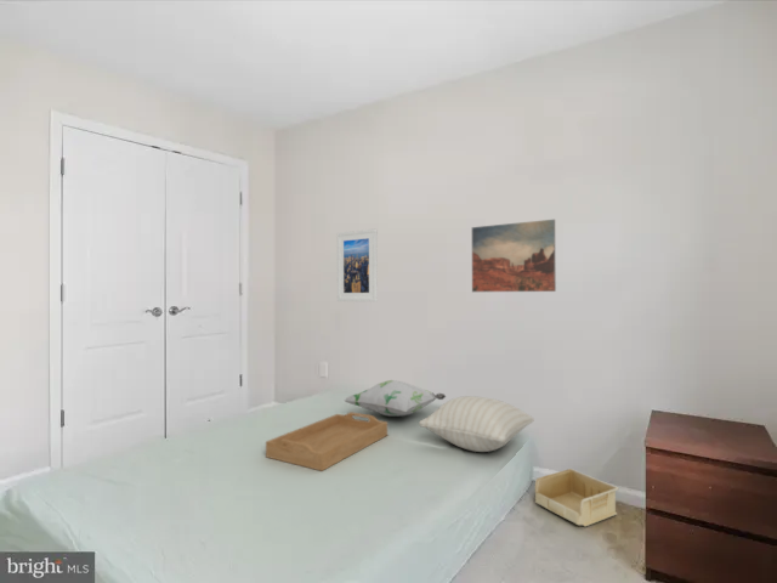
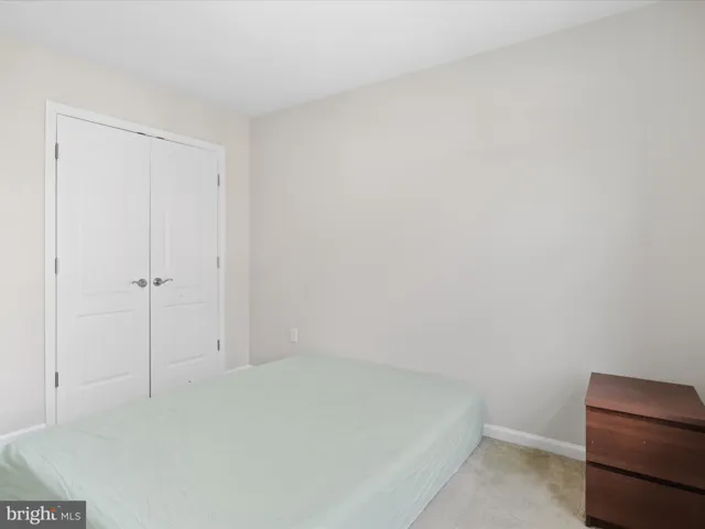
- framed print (356, 266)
- wall art (511, 257)
- storage bin (574, 496)
- serving tray (330, 436)
- decorative pillow (396, 397)
- pillow (477, 421)
